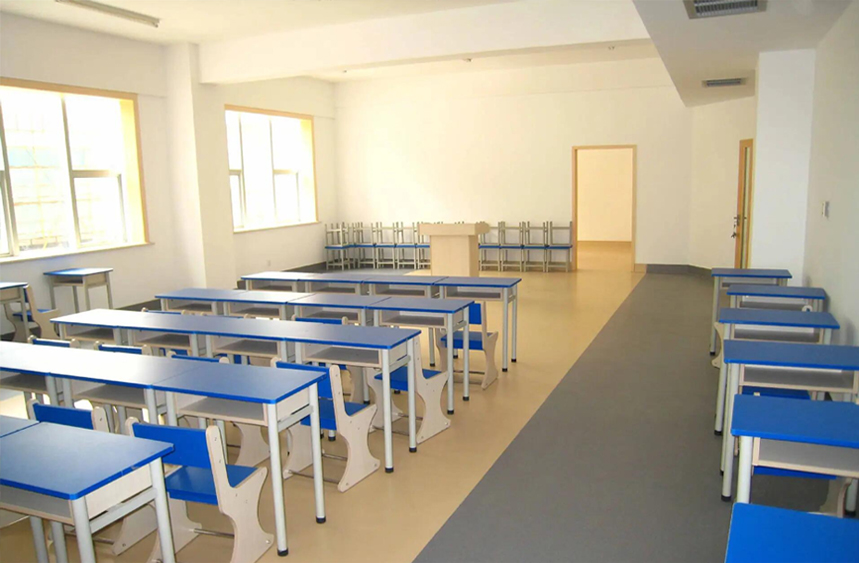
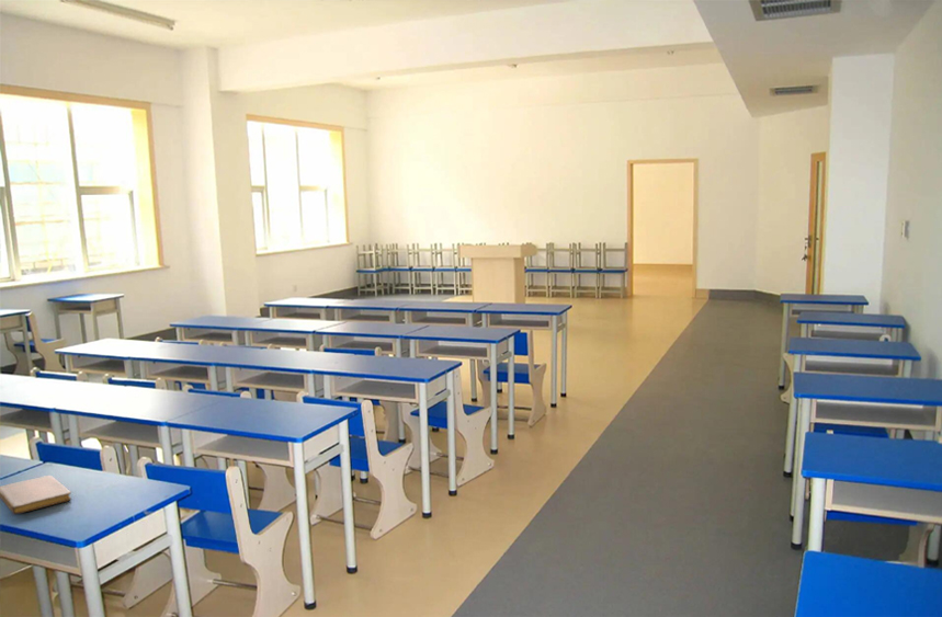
+ notebook (33, 493)
